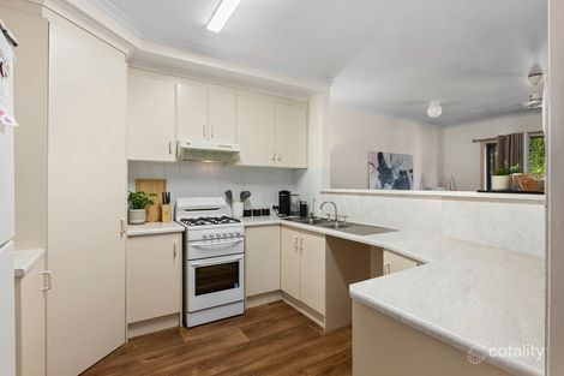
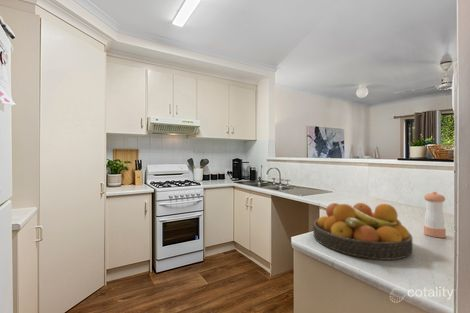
+ pepper shaker (434, 213)
+ fruit bowl (358, 221)
